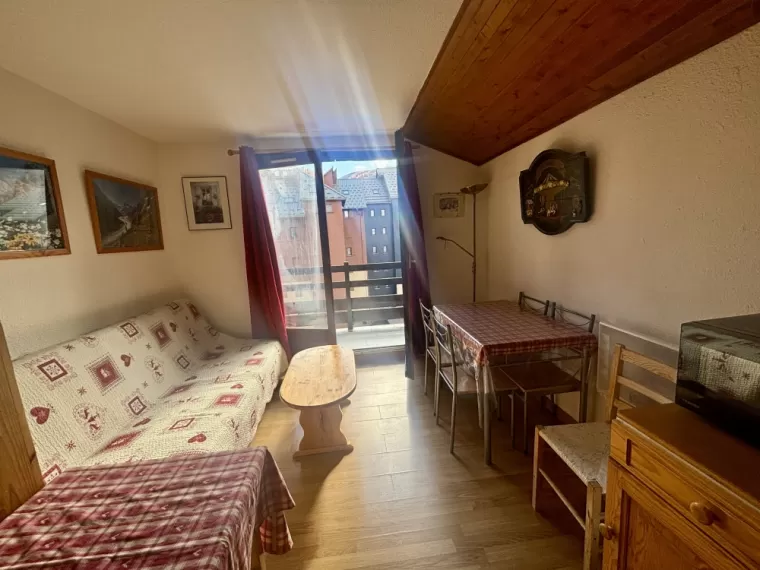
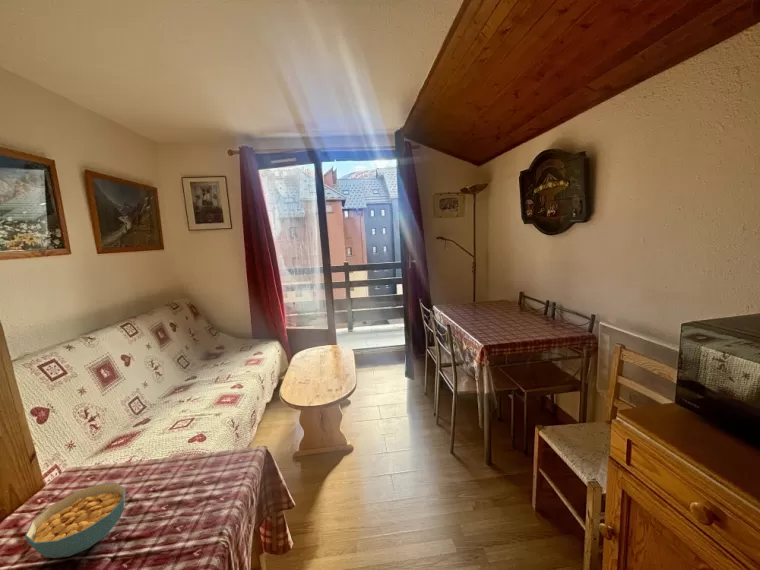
+ cereal bowl (82, 525)
